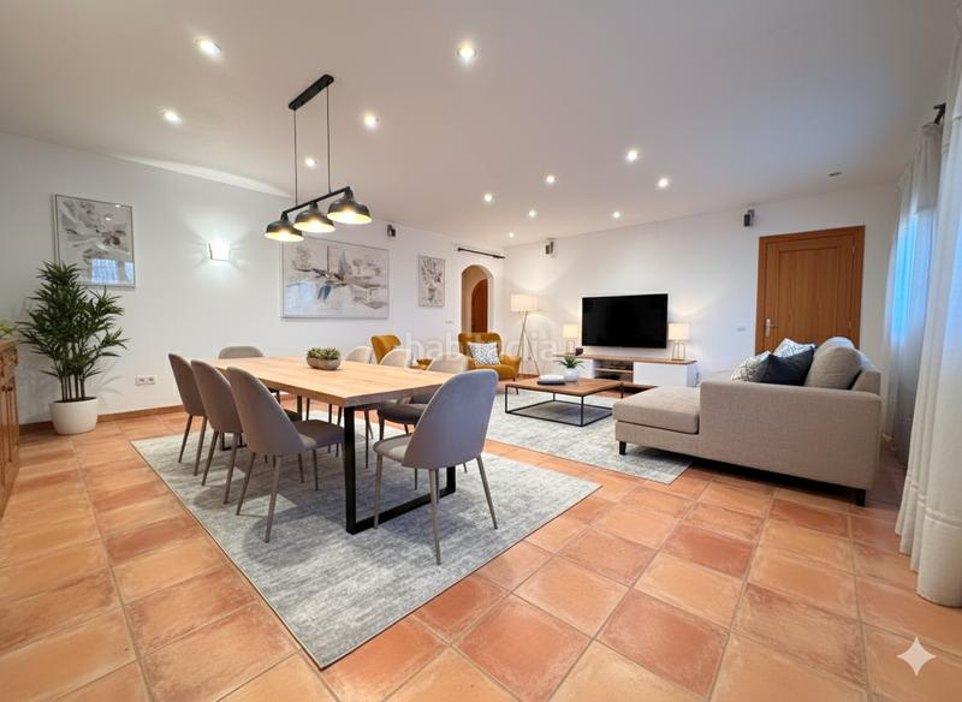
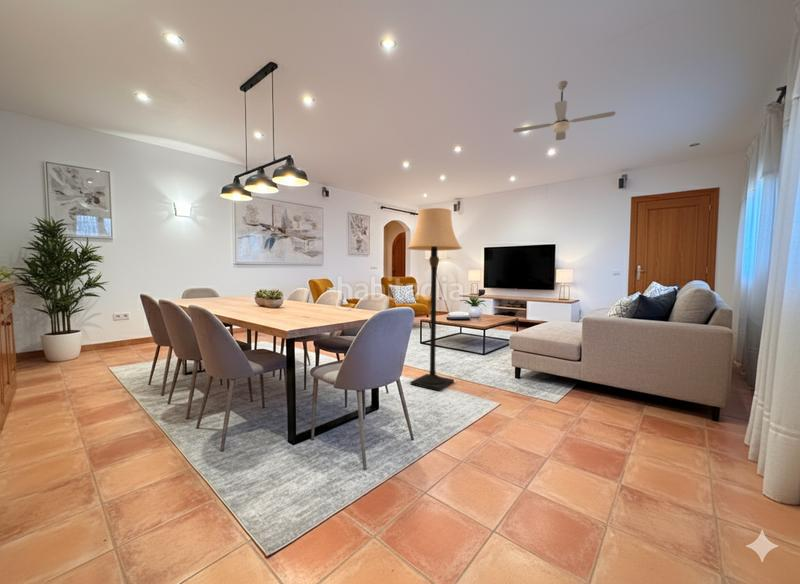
+ lamp (433, 298)
+ ceiling fan (561, 107)
